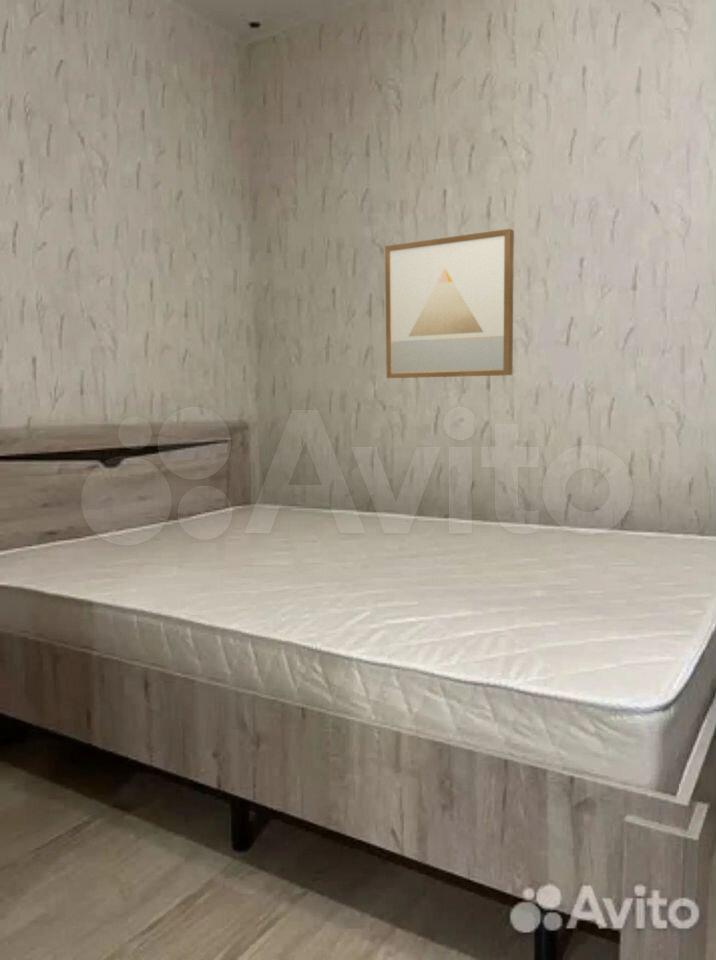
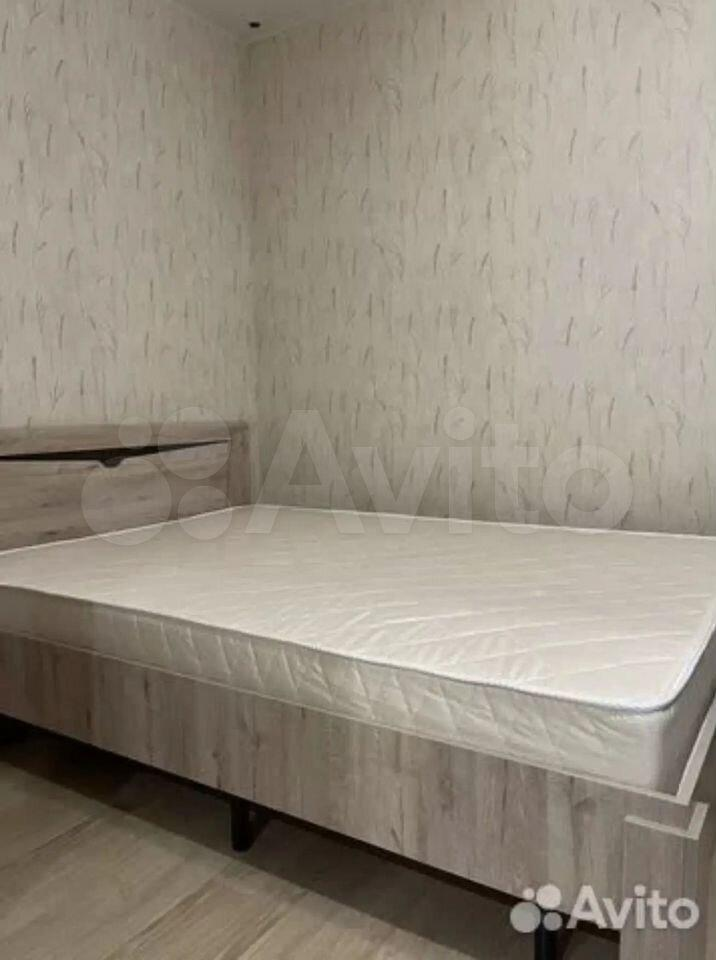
- wall art (446, 308)
